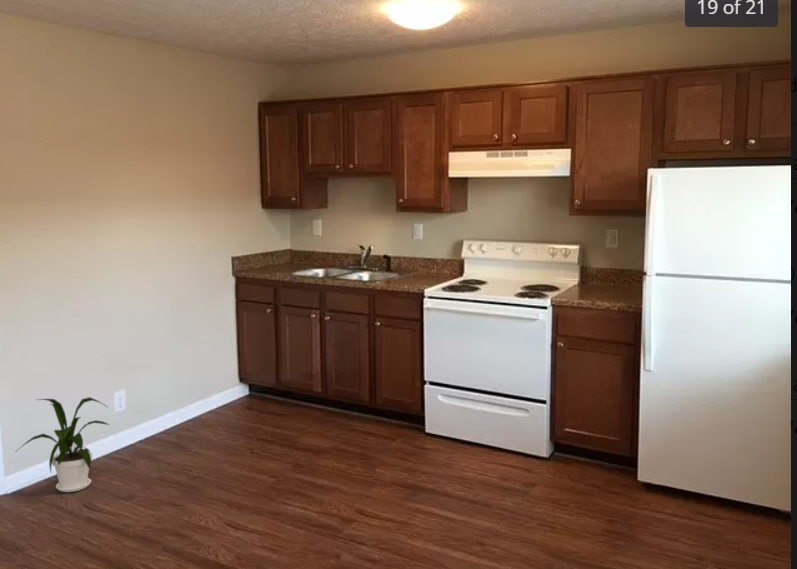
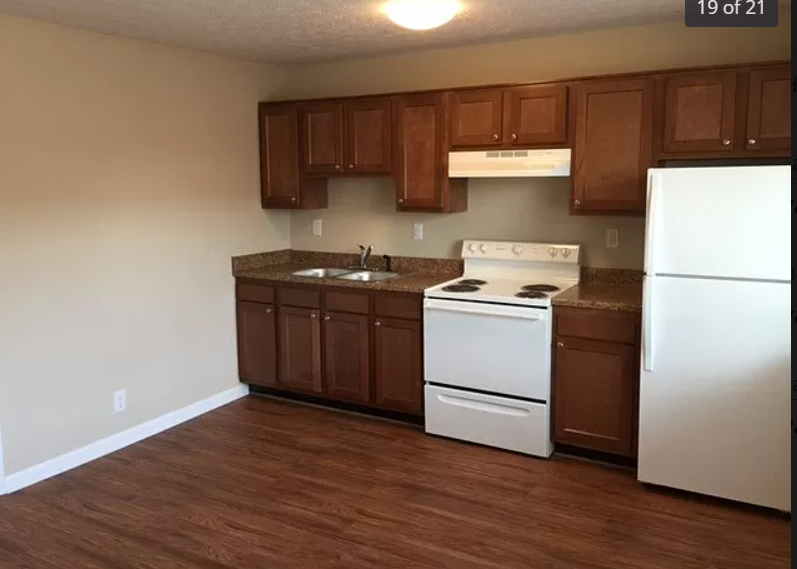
- house plant (69, 440)
